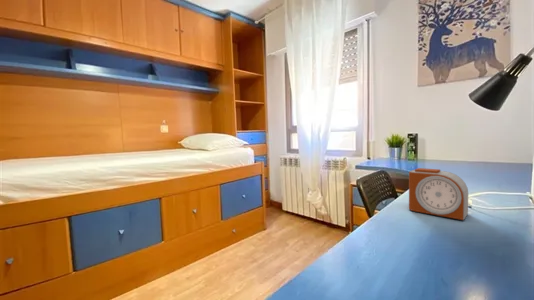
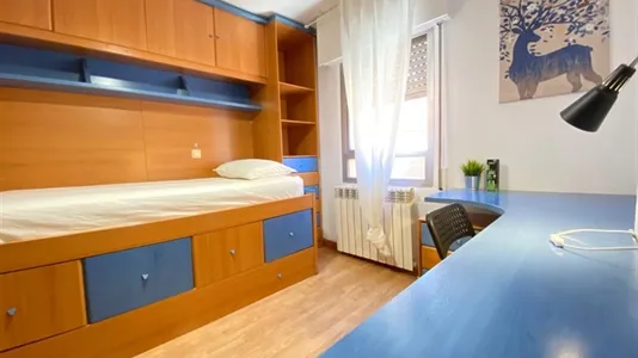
- alarm clock (436, 191)
